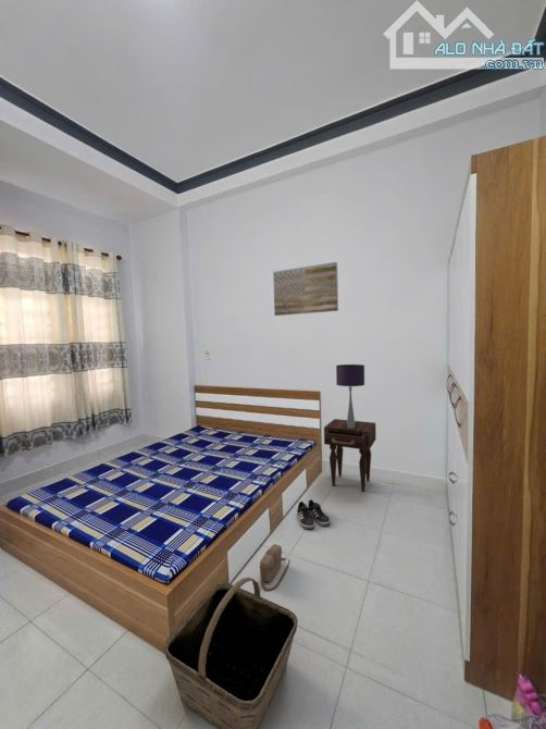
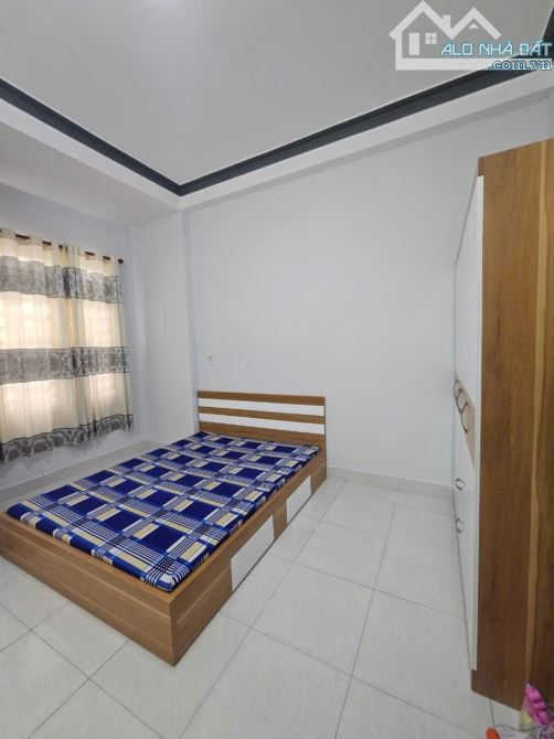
- basket (233, 635)
- table lamp (350, 396)
- shoe (312, 512)
- saddlebag (275, 563)
- wall art (303, 291)
- nightstand (342, 456)
